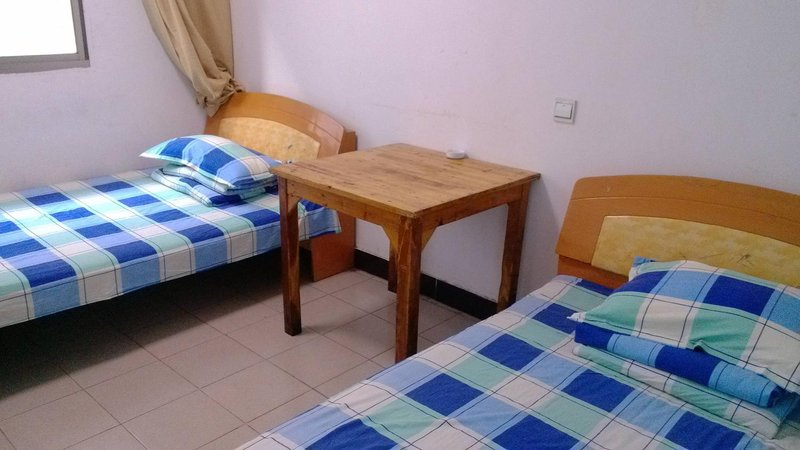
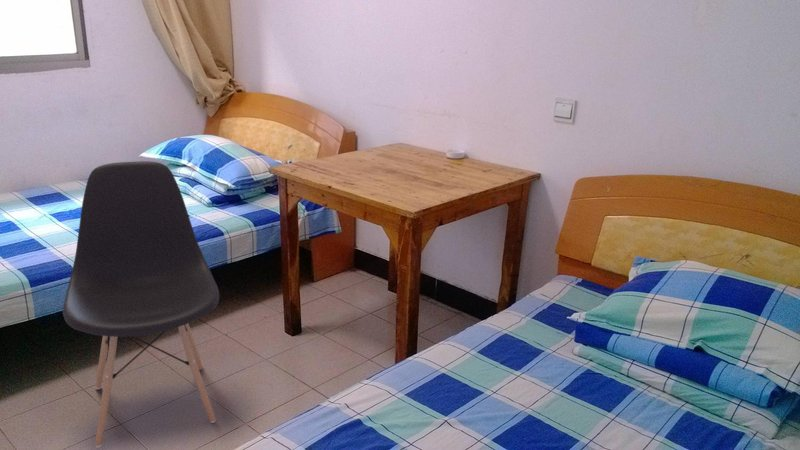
+ chair (143, 297)
